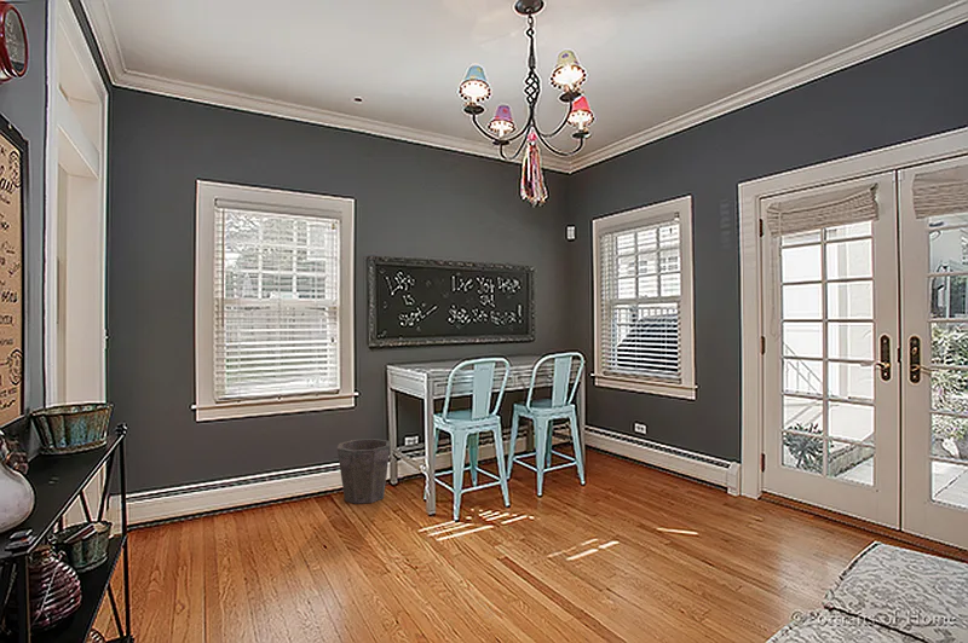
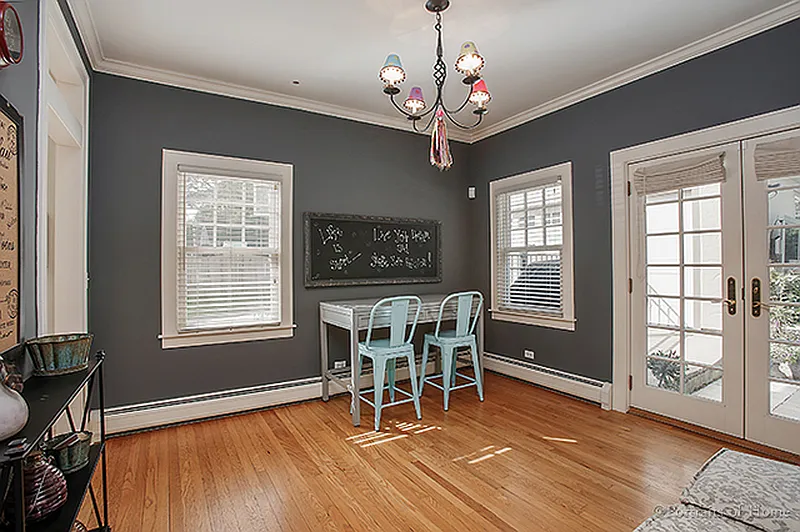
- waste bin (364, 470)
